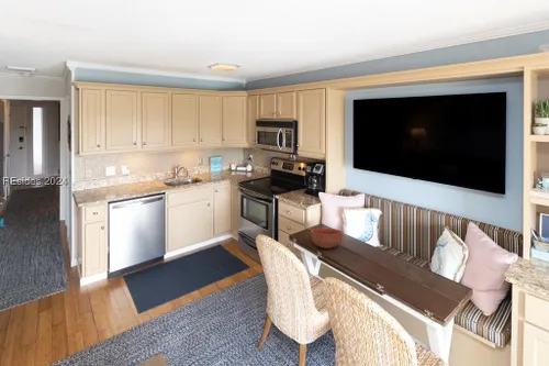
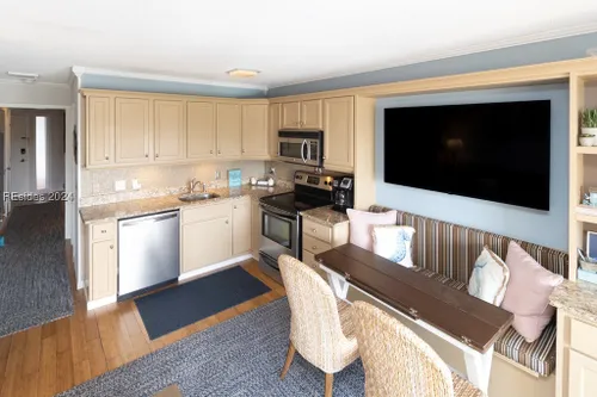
- bowl (326, 239)
